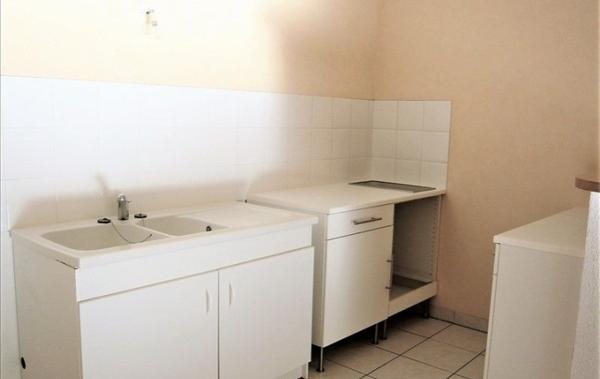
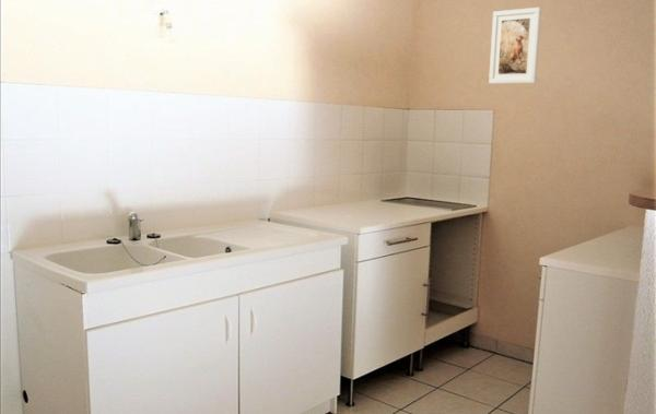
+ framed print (514, 46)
